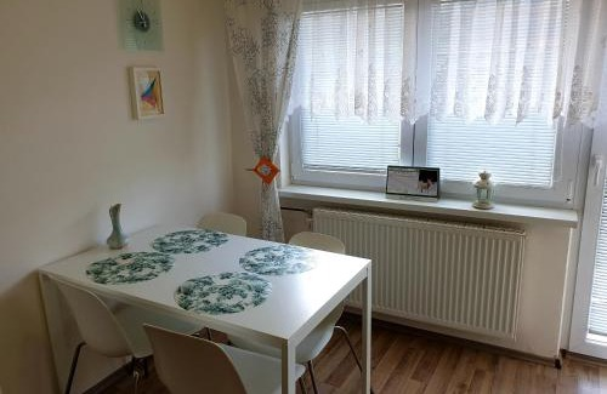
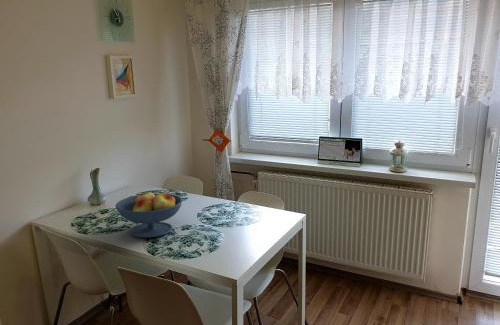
+ fruit bowl (150, 211)
